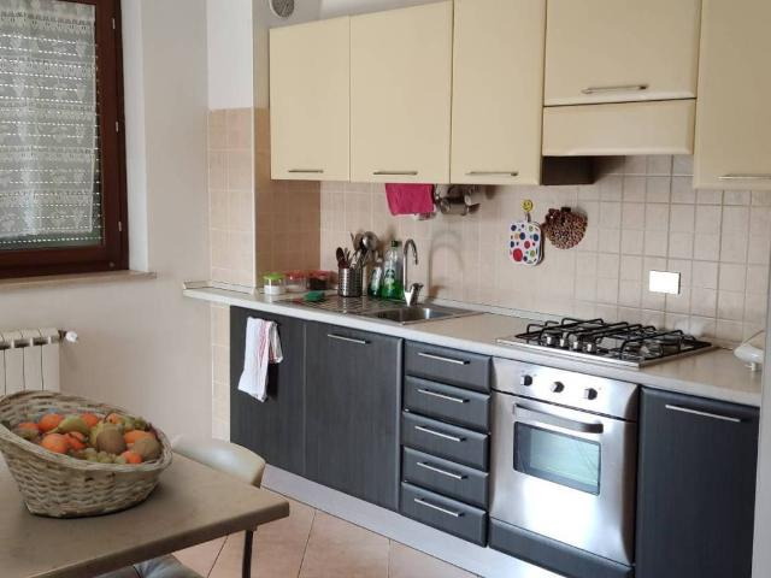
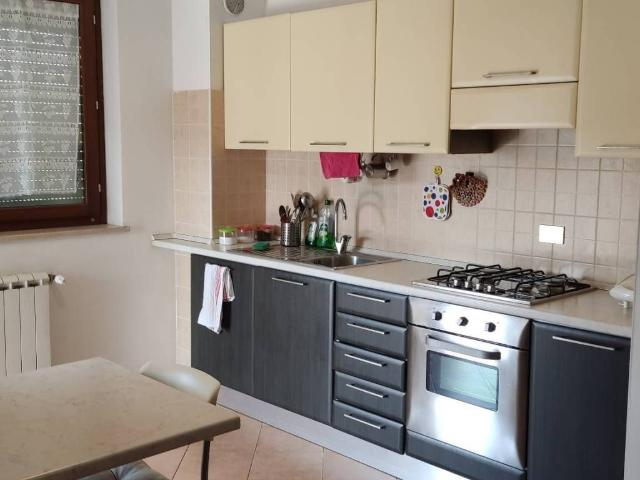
- fruit basket (81, 446)
